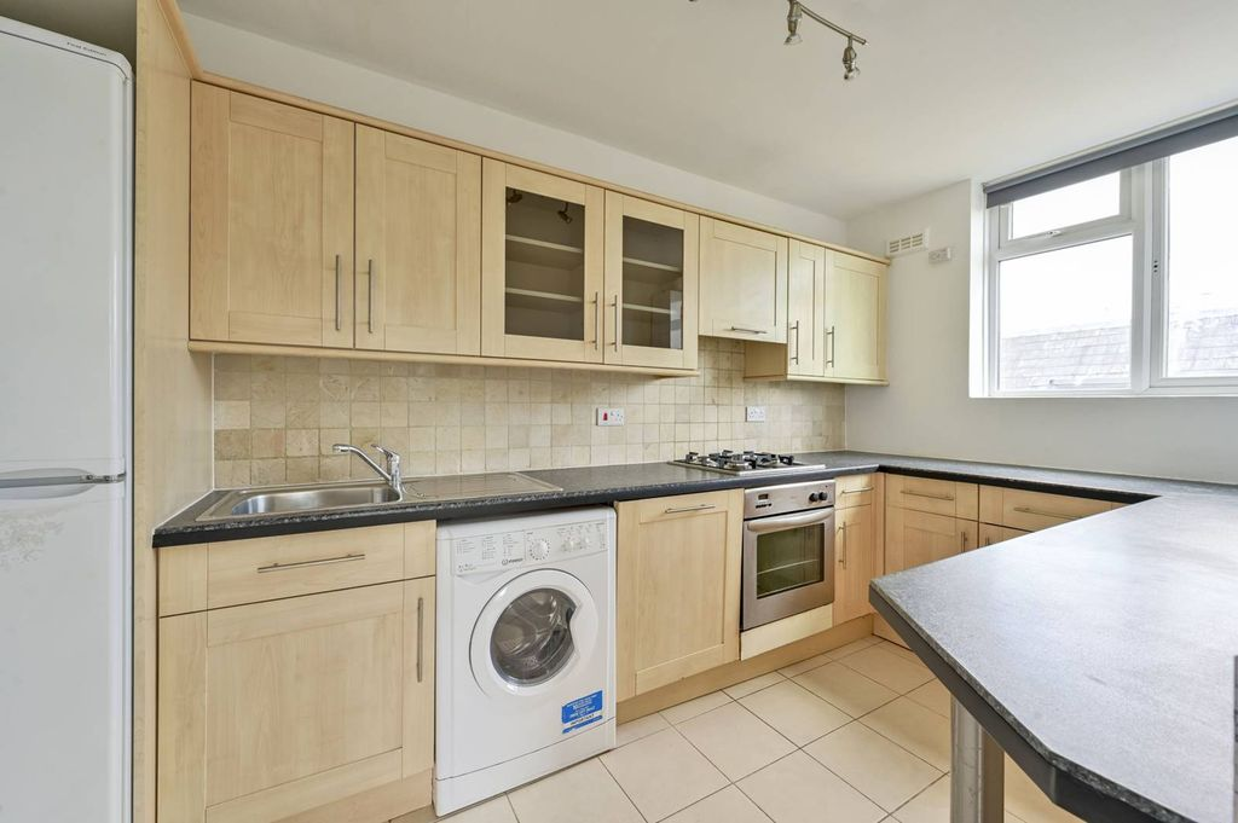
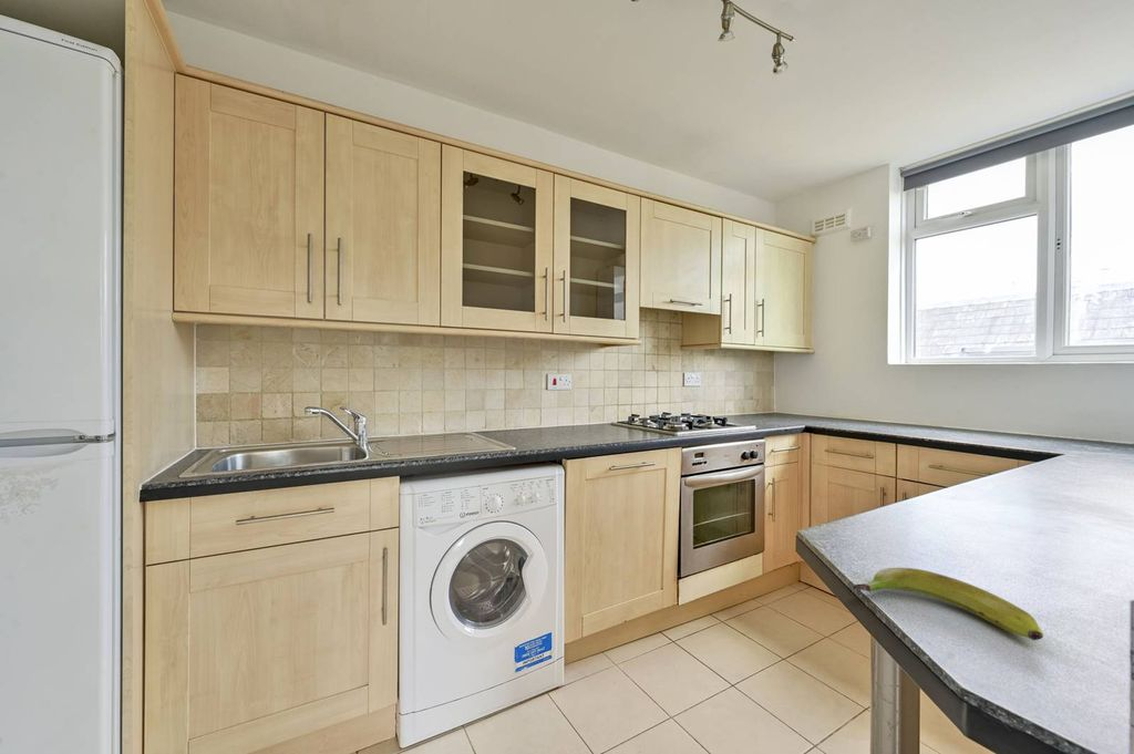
+ banana (942, 595)
